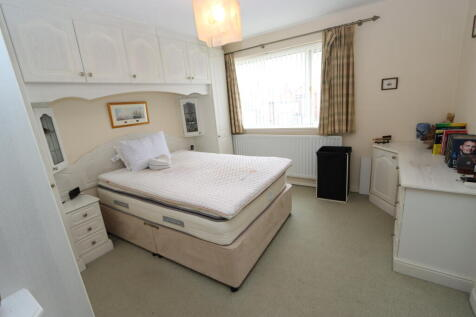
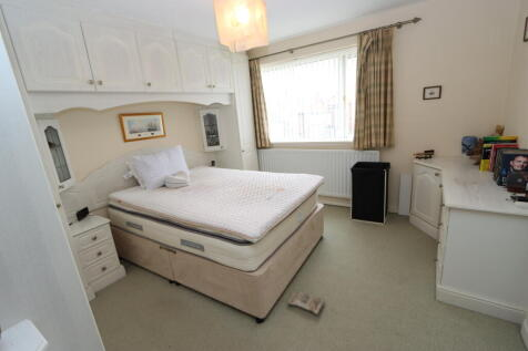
+ bag (305, 301)
